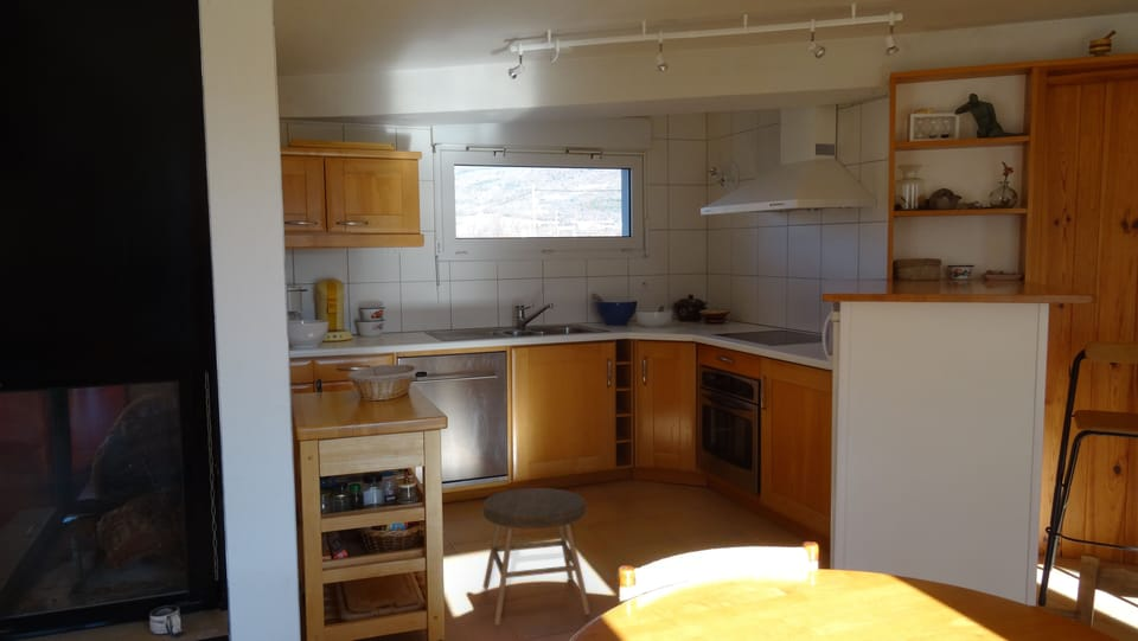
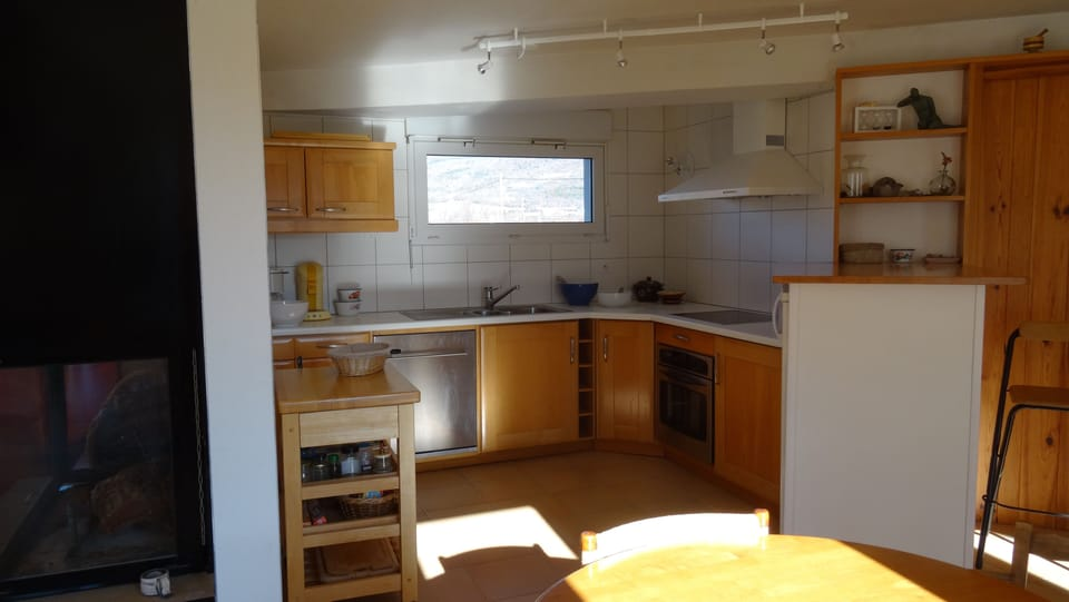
- stool (533, 547)
